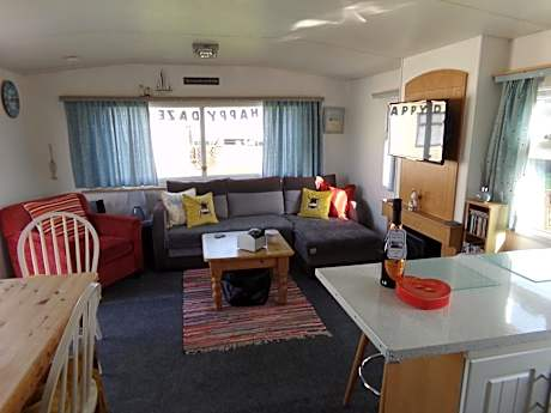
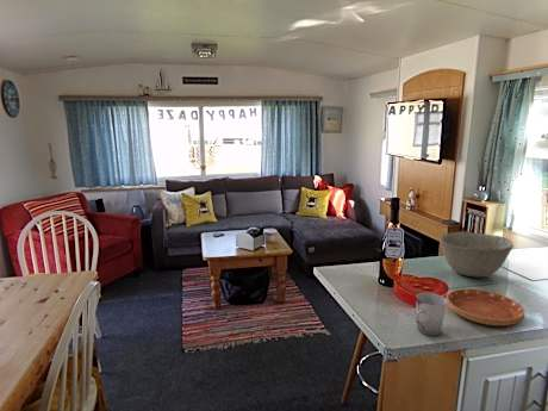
+ bowl (473, 255)
+ saucer (482, 307)
+ cup (426, 316)
